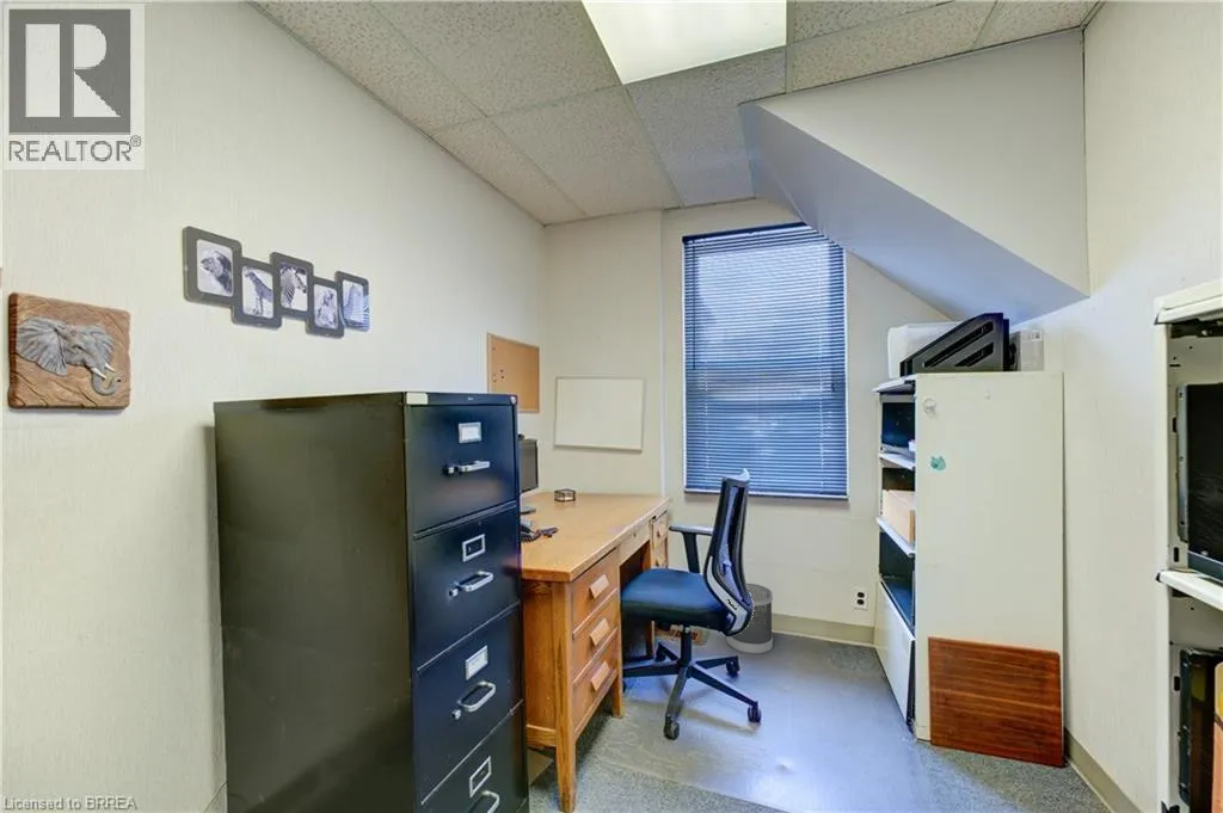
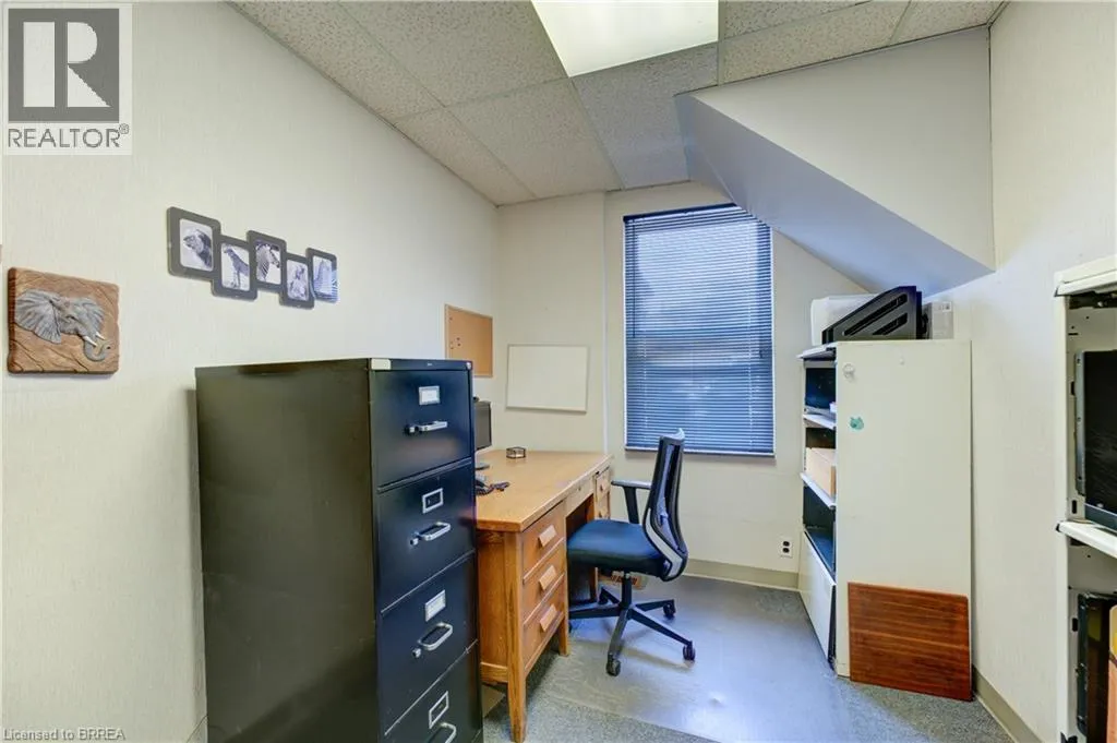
- wastebasket (752, 617)
